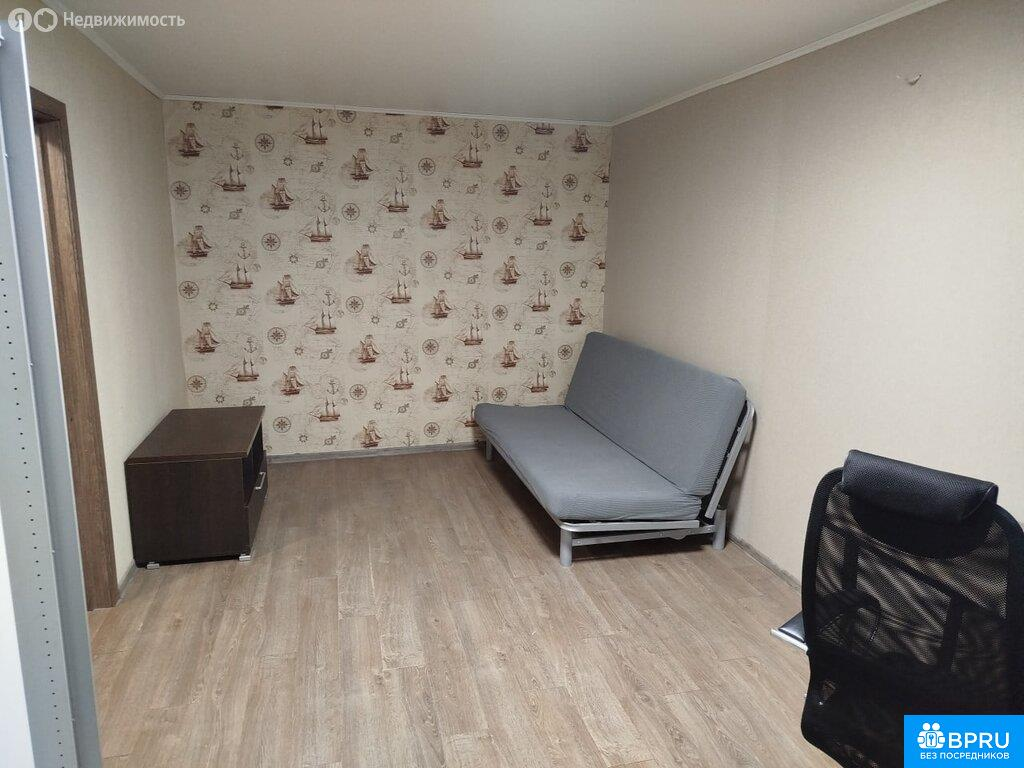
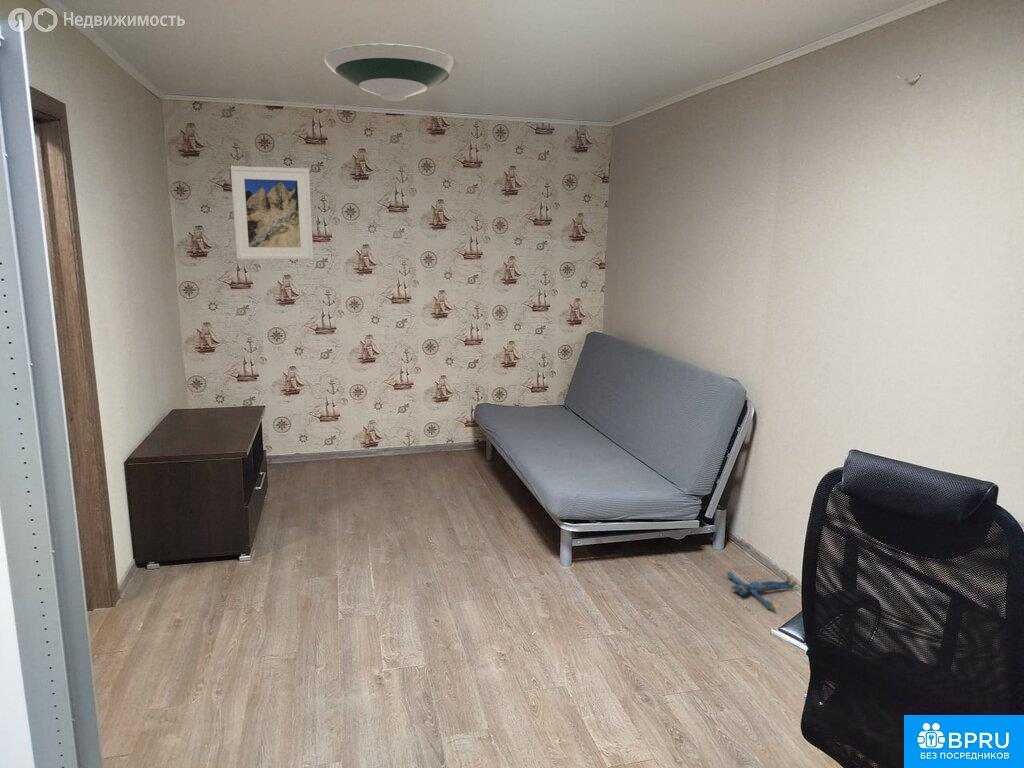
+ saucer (393, 81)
+ plush toy (764, 586)
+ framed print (273, 213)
